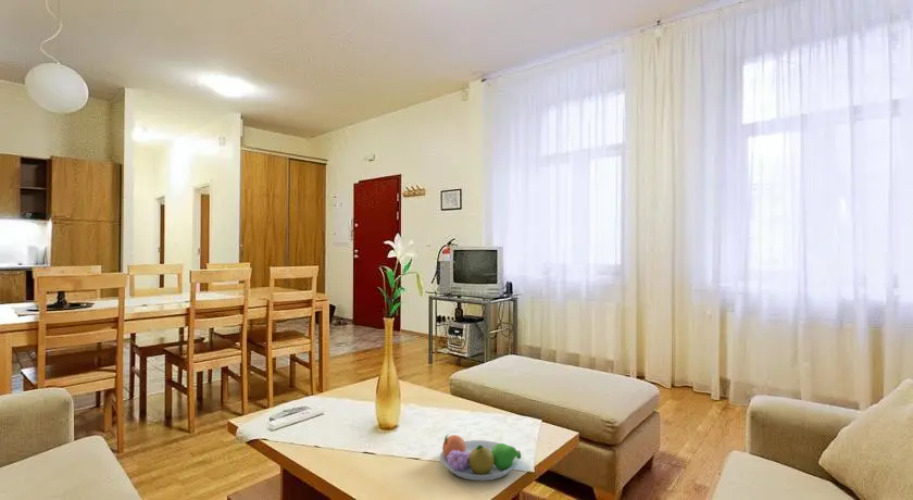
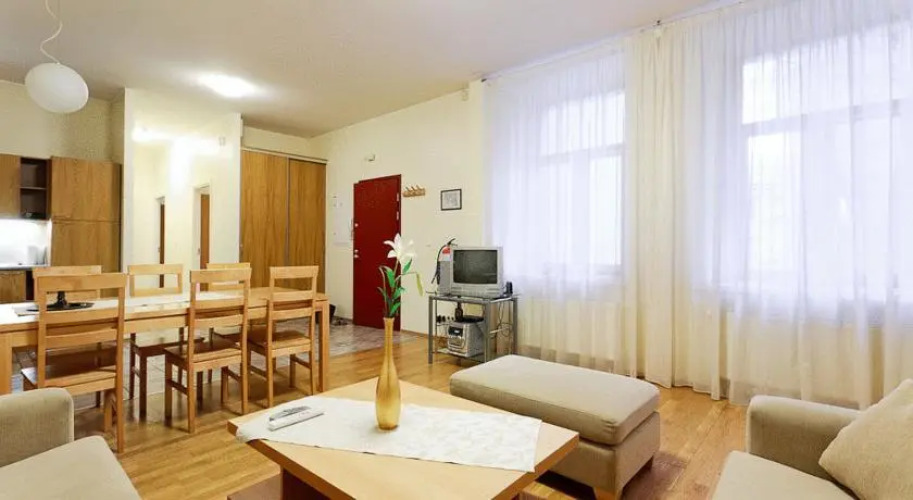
- fruit bowl (481, 450)
